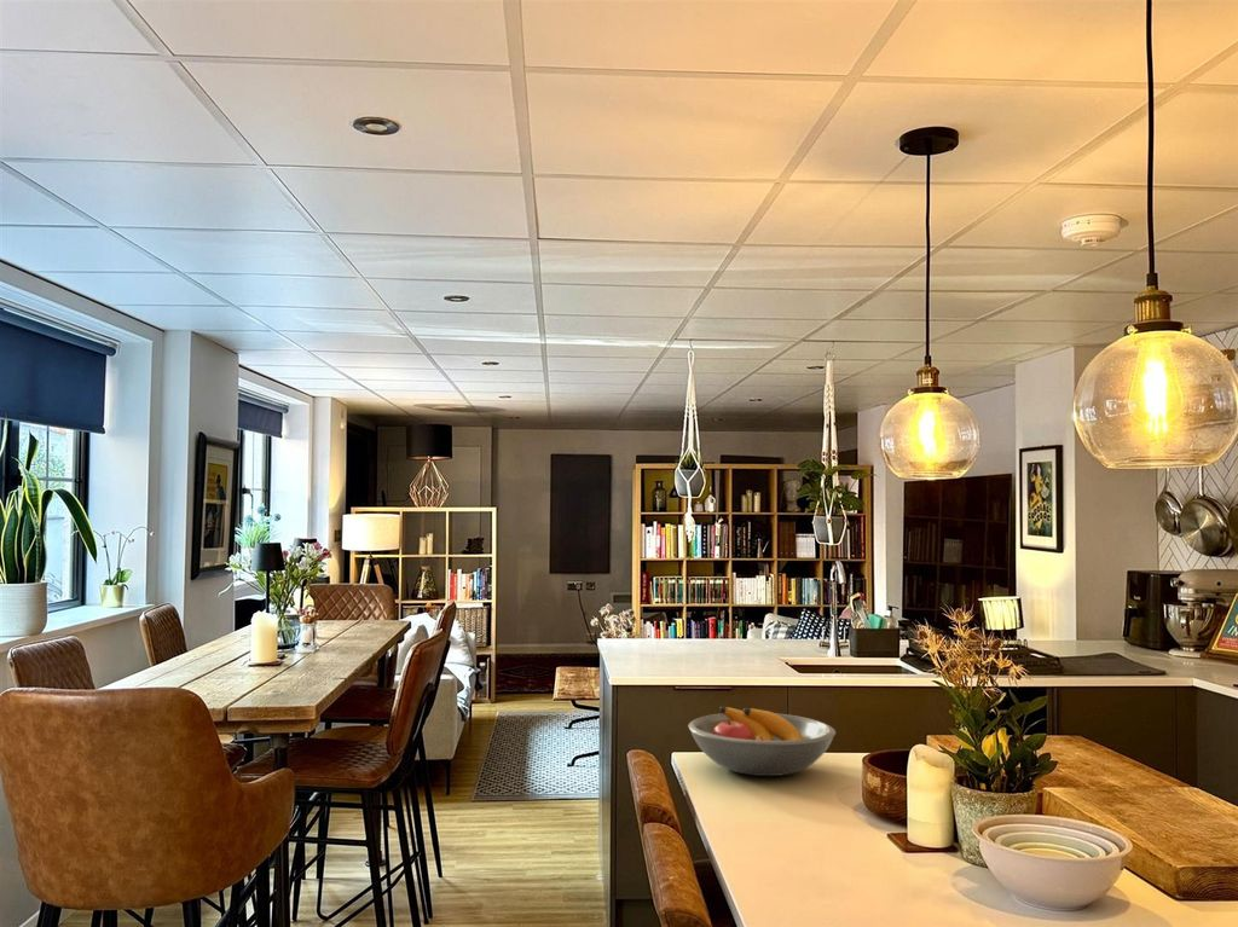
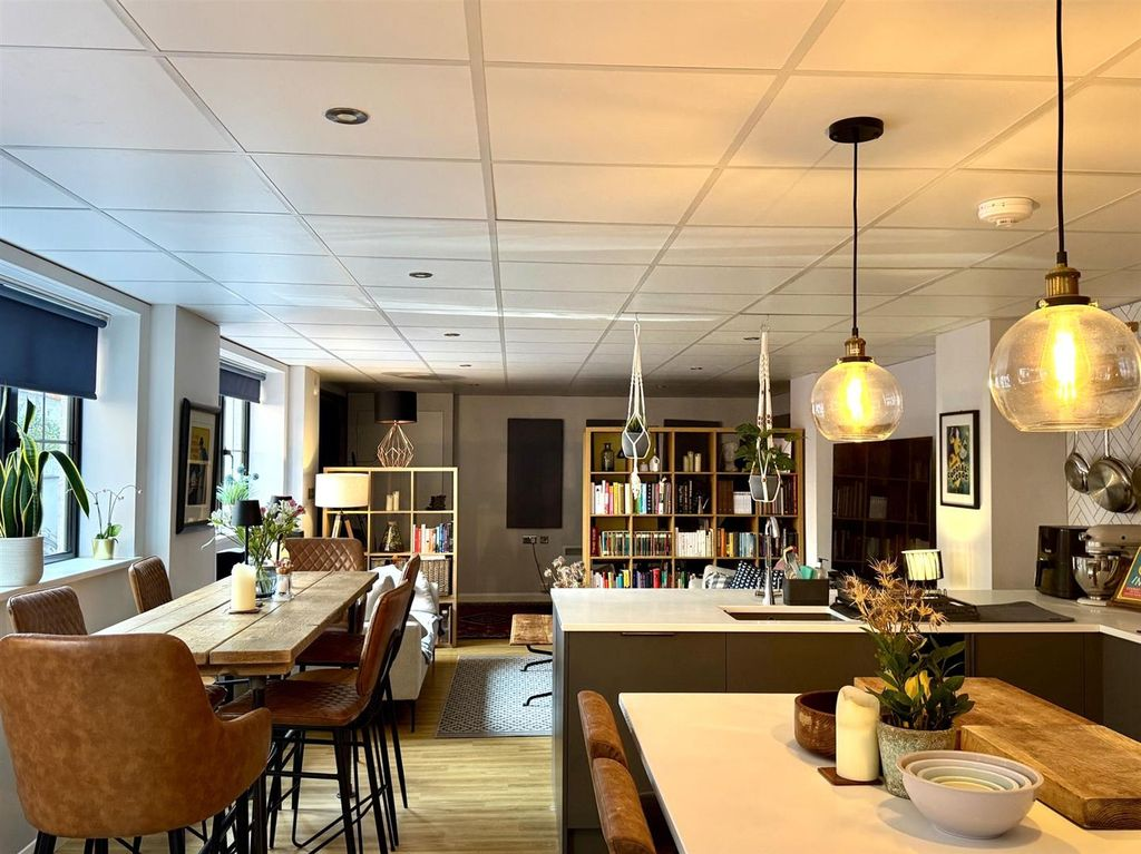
- fruit bowl (760, 741)
